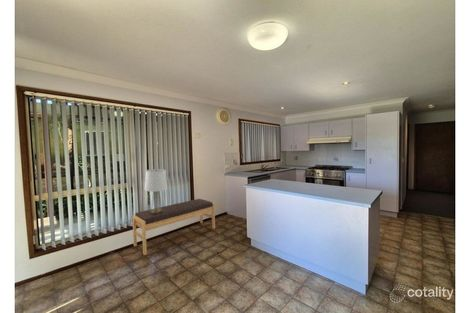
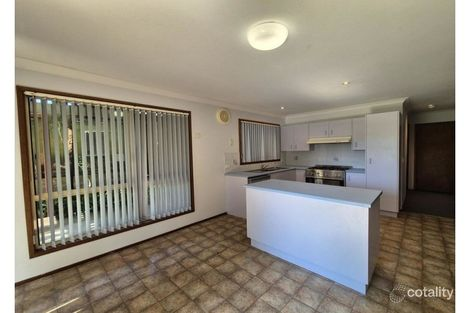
- lamp (155, 191)
- bench (177, 221)
